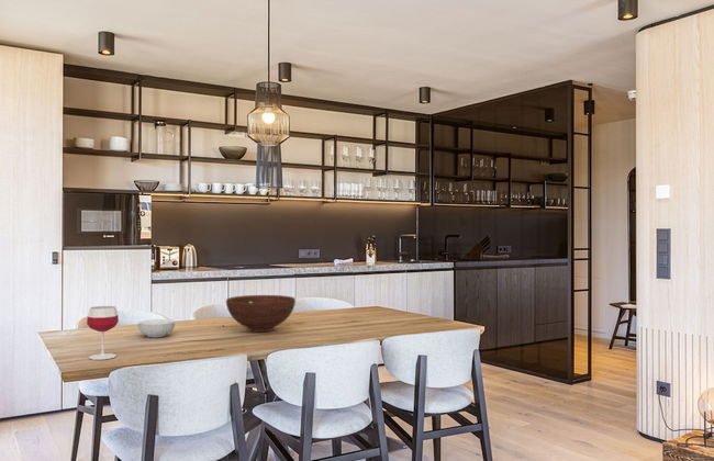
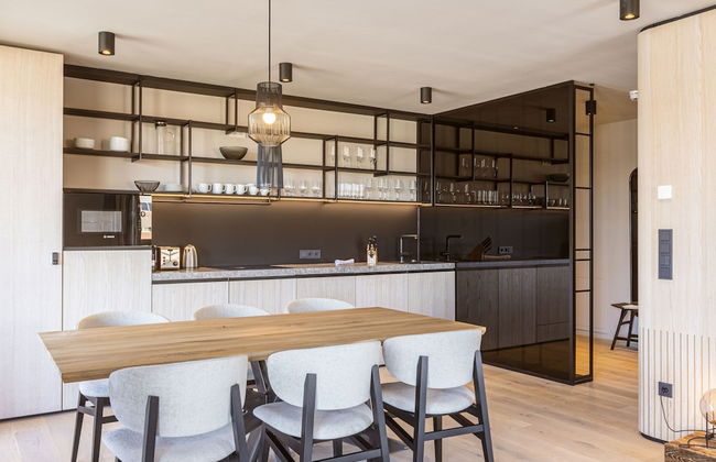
- cereal bowl (156, 328)
- wineglass (102, 331)
- fruit bowl (260, 314)
